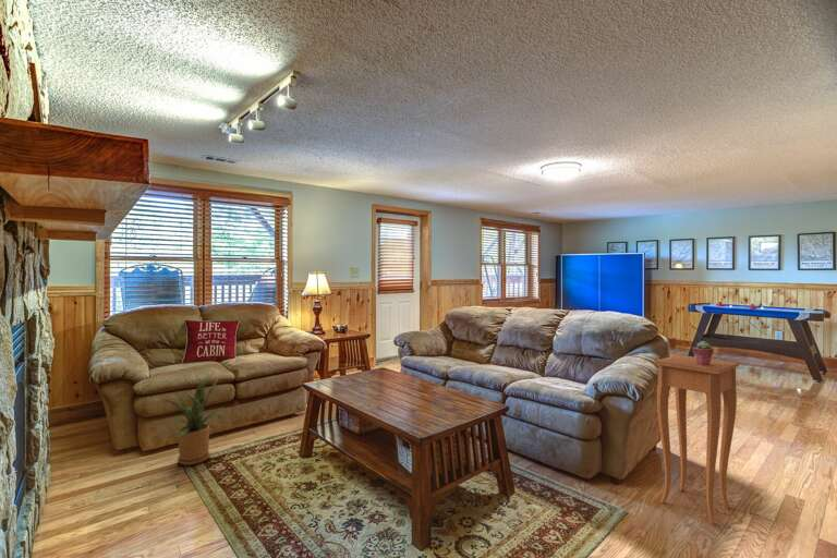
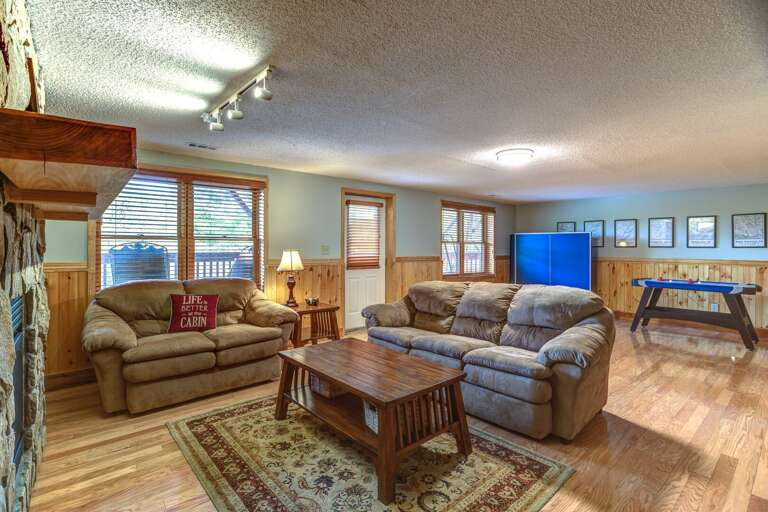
- potted succulent (703, 352)
- side table (686, 434)
- house plant (190, 418)
